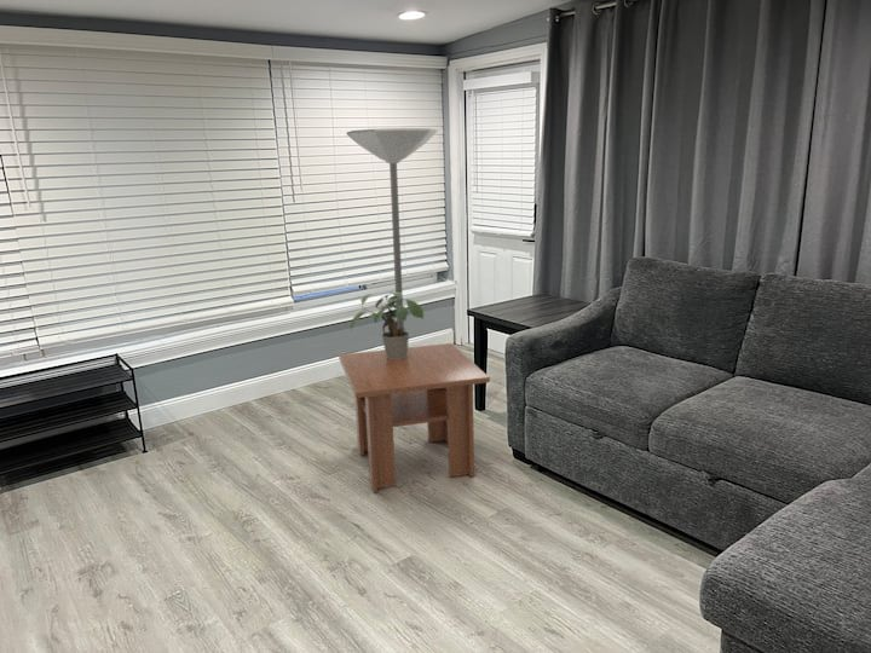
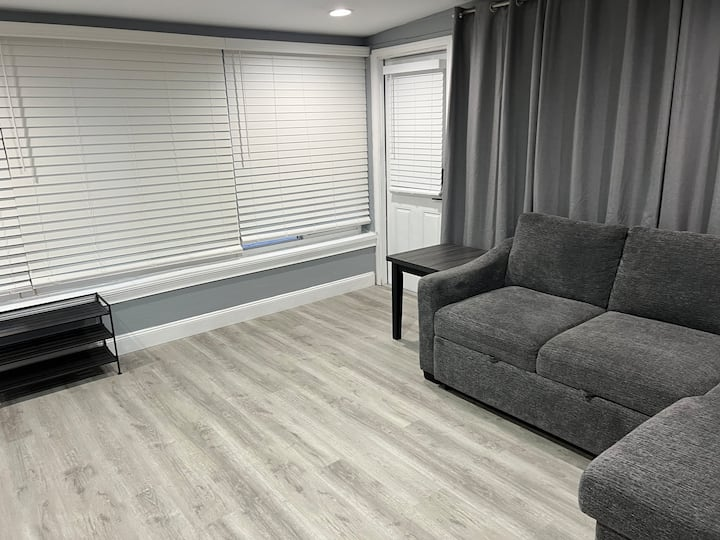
- floor lamp (397, 258)
- coffee table (410, 414)
- potted plant (386, 324)
